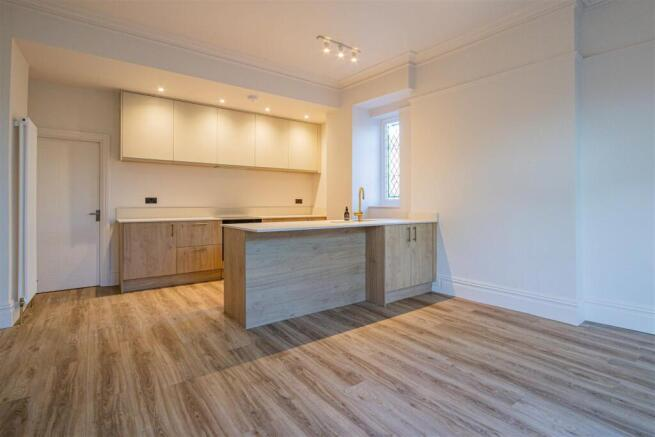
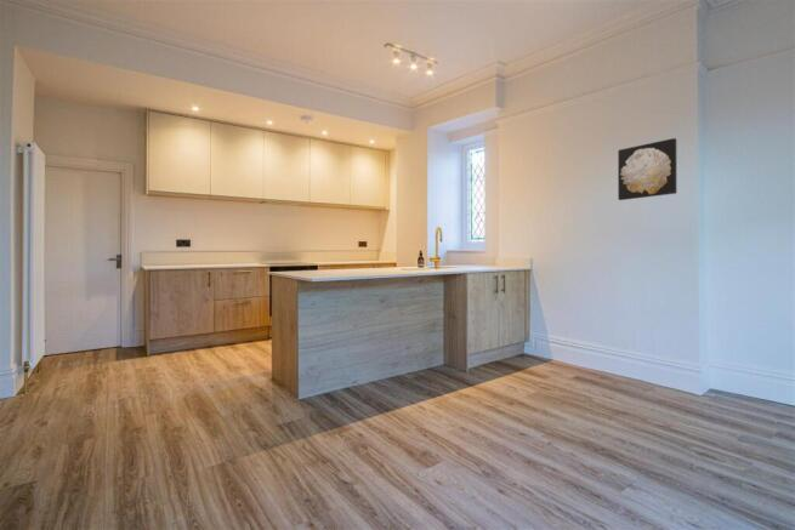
+ wall art (646, 170)
